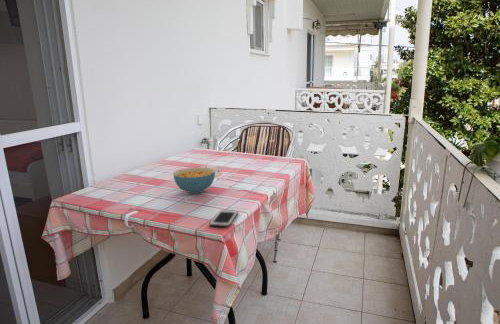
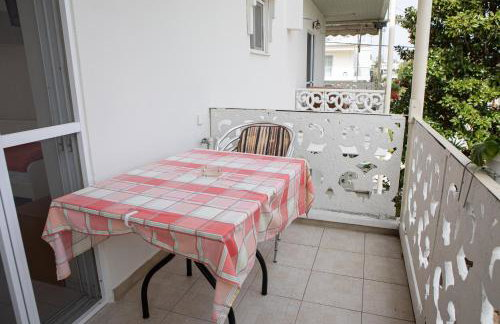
- cell phone (224, 218)
- cereal bowl (194, 182)
